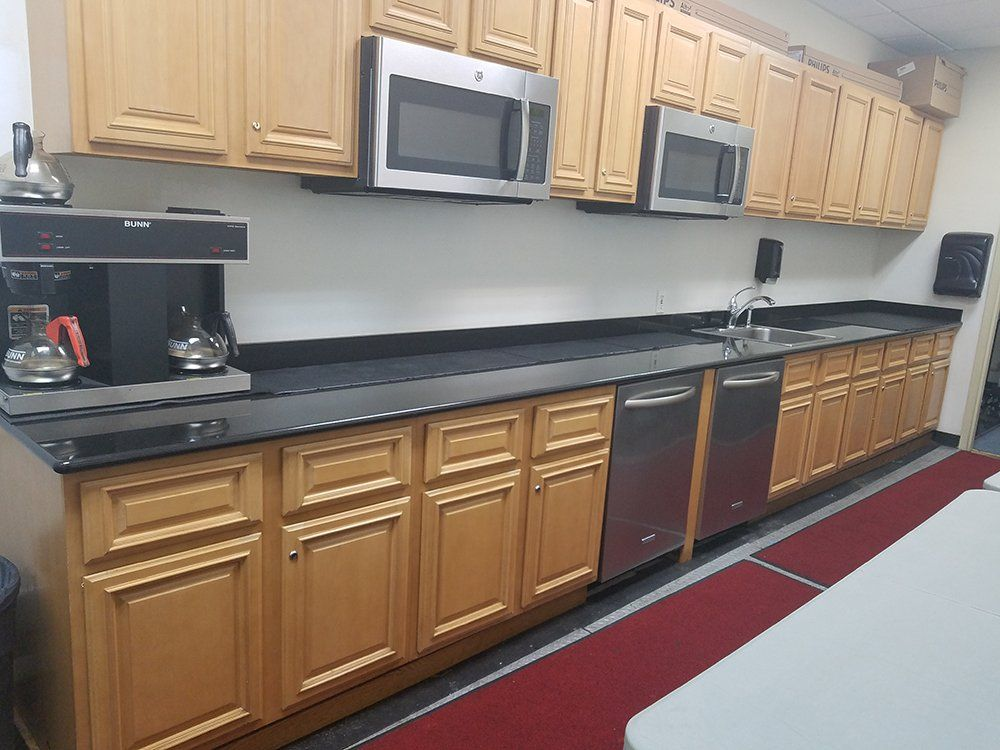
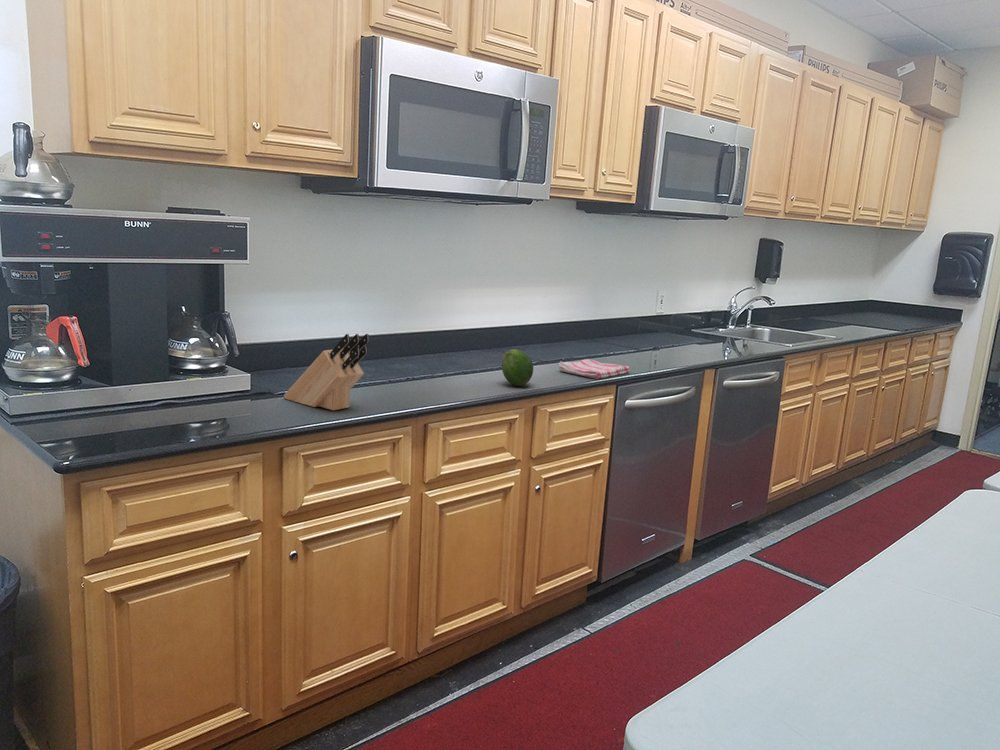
+ fruit (517, 367)
+ knife block (328, 366)
+ dish towel (595, 366)
